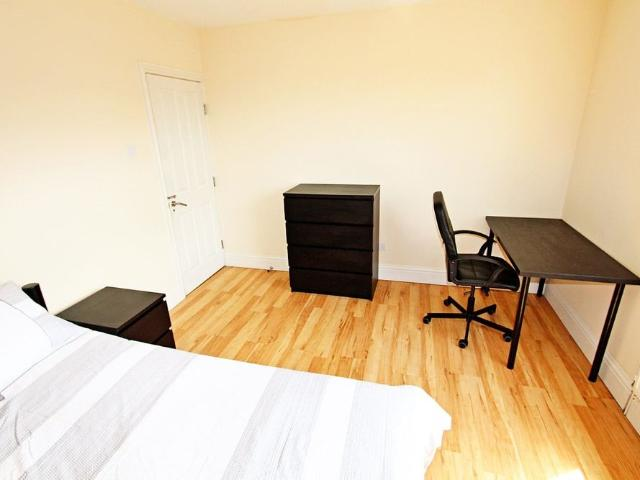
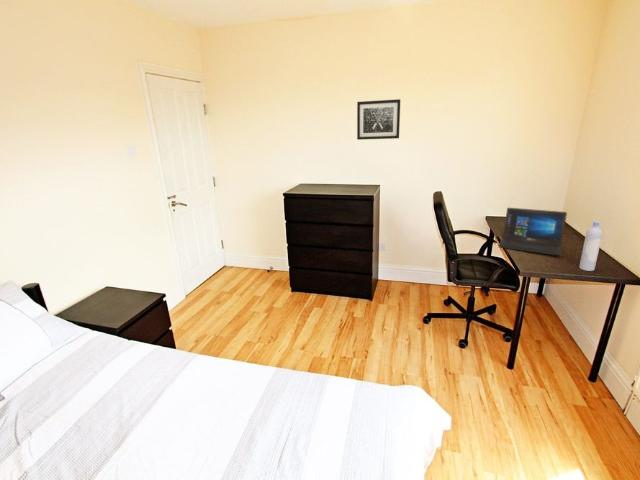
+ bottle (591, 245)
+ wall art (378, 120)
+ laptop (532, 230)
